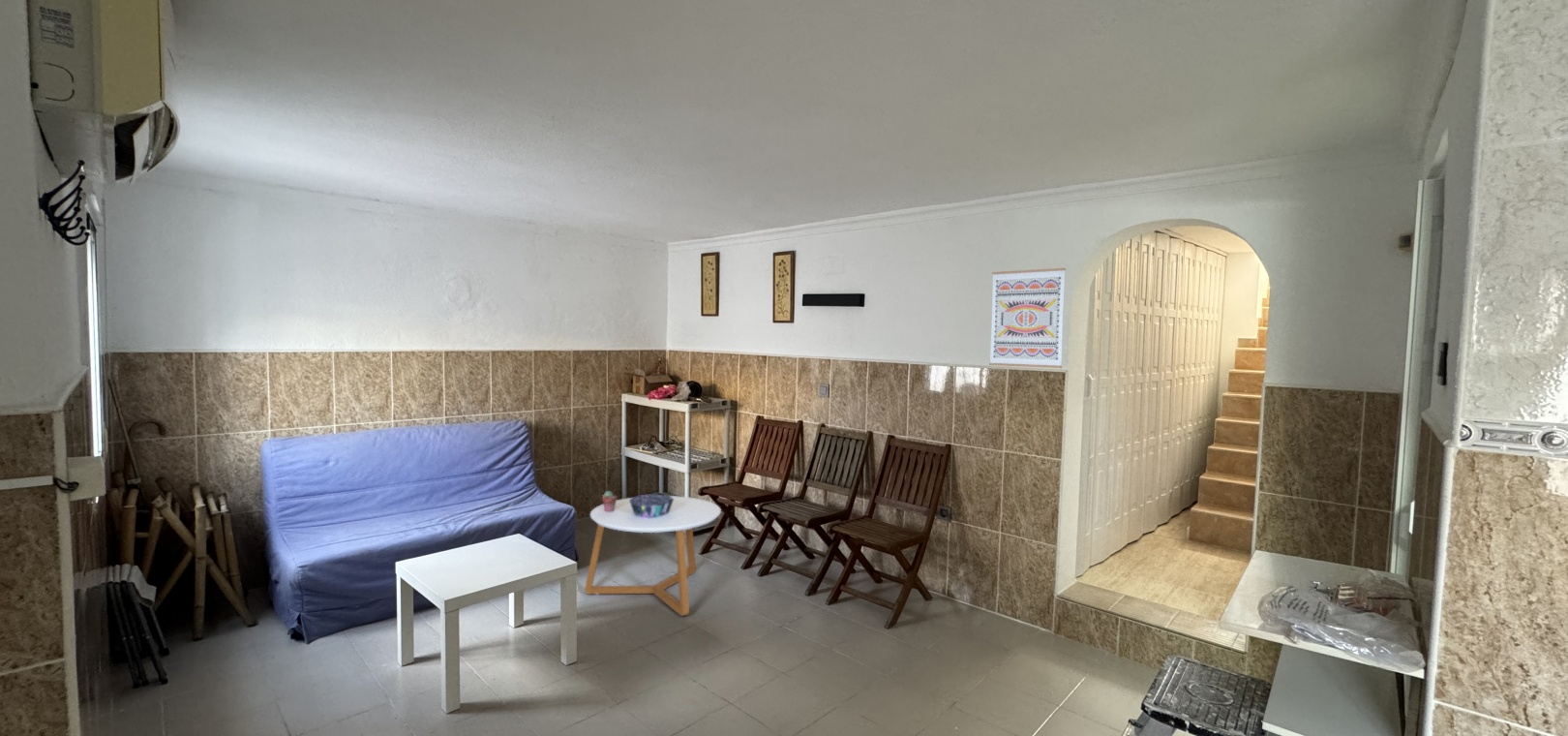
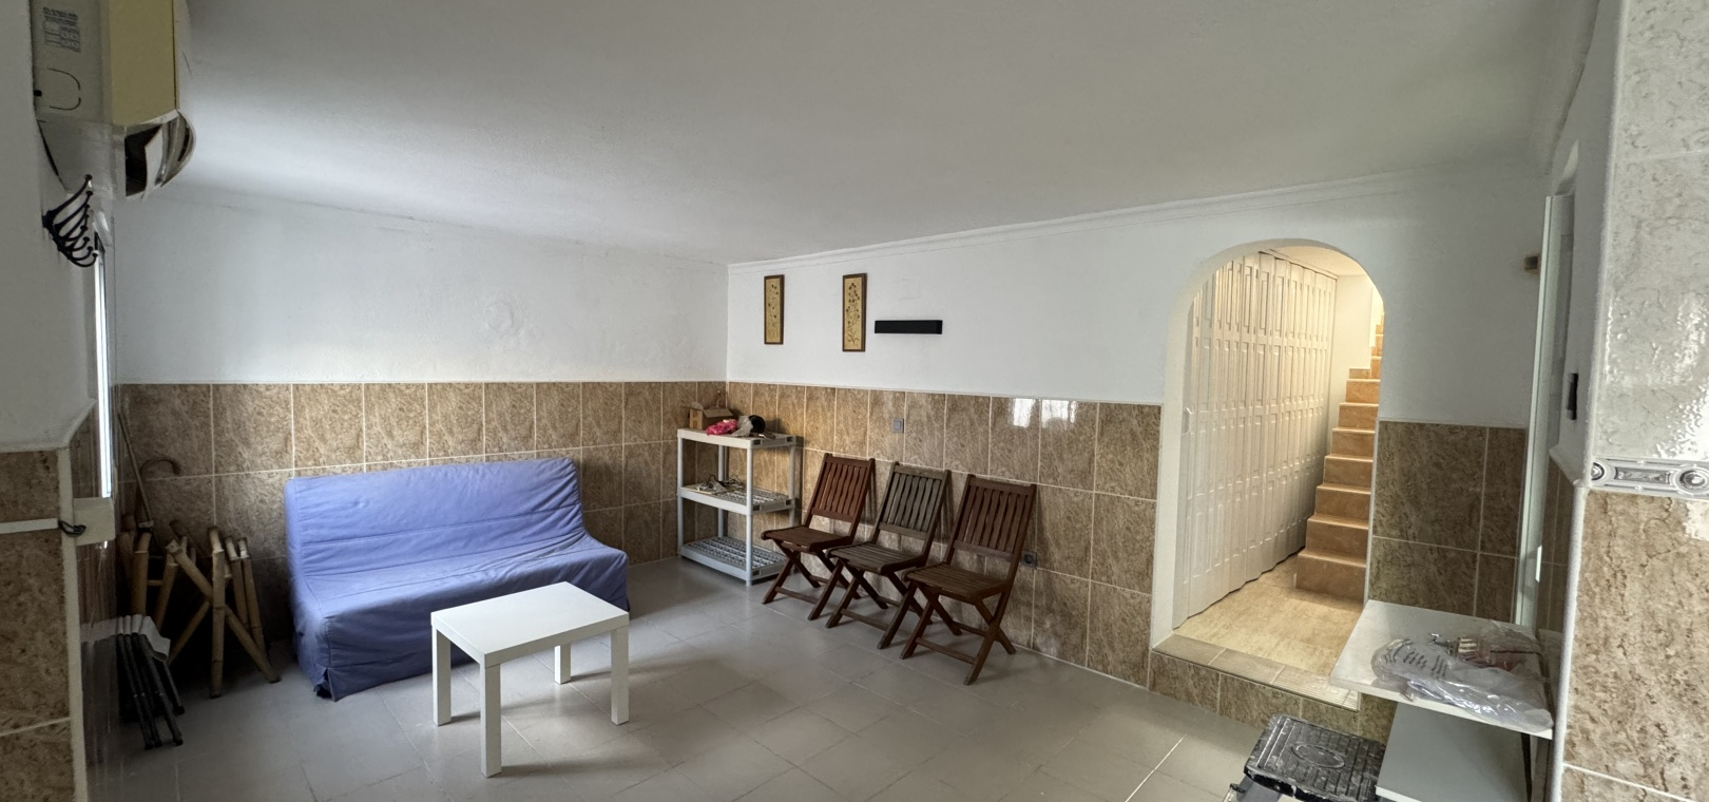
- wall art (1026, 318)
- potted succulent (609, 500)
- decorative bowl (651, 506)
- coffee table (677, 552)
